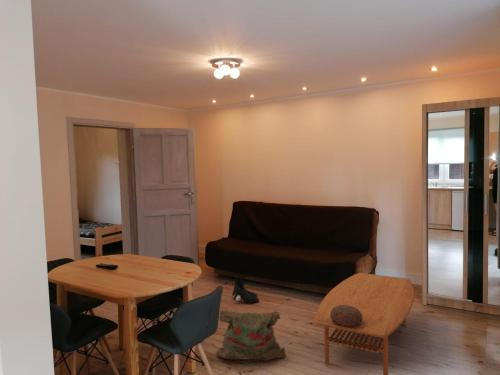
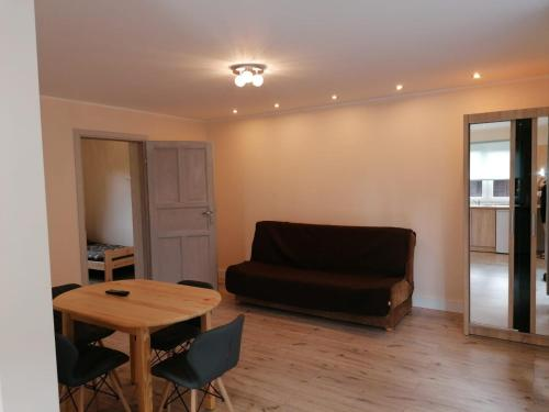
- coffee table (369, 320)
- bag (249, 333)
- boots (245, 289)
- decorative bowl (346, 314)
